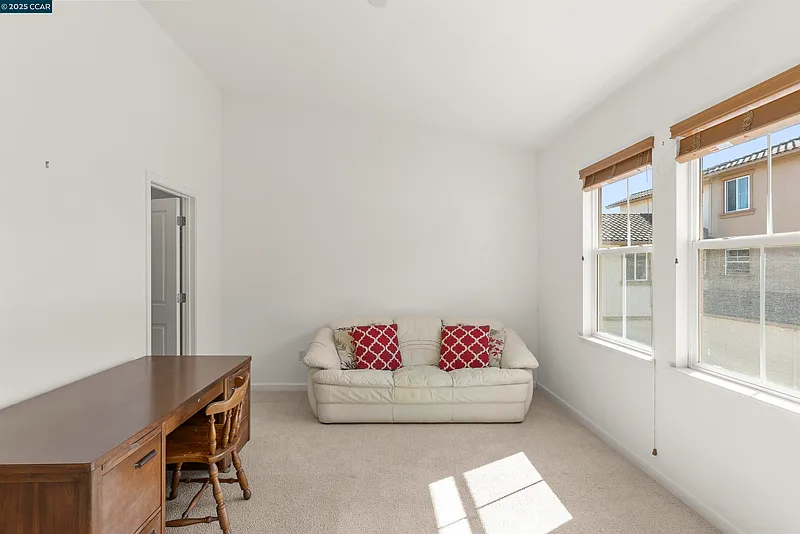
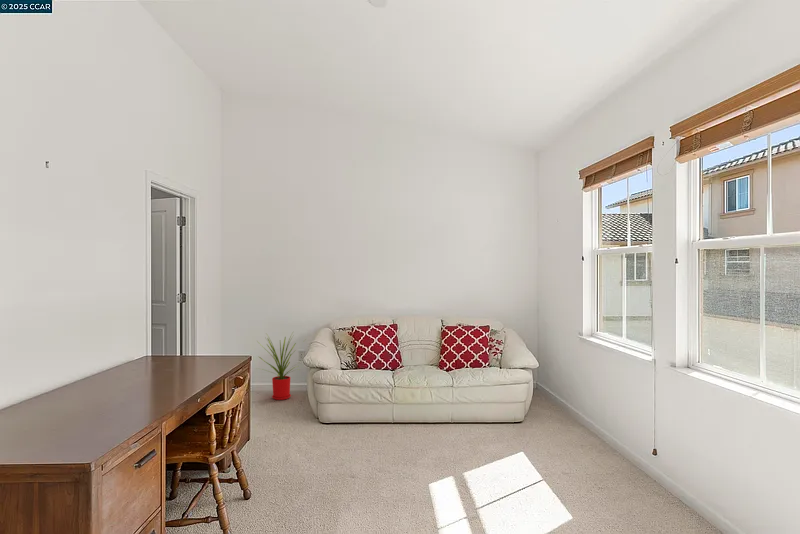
+ house plant (281, 365)
